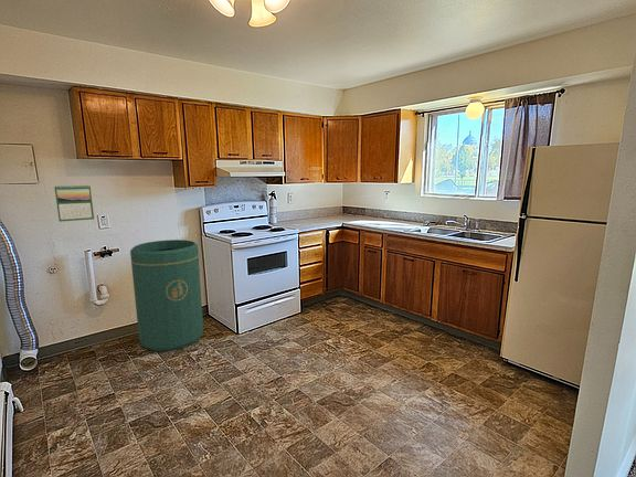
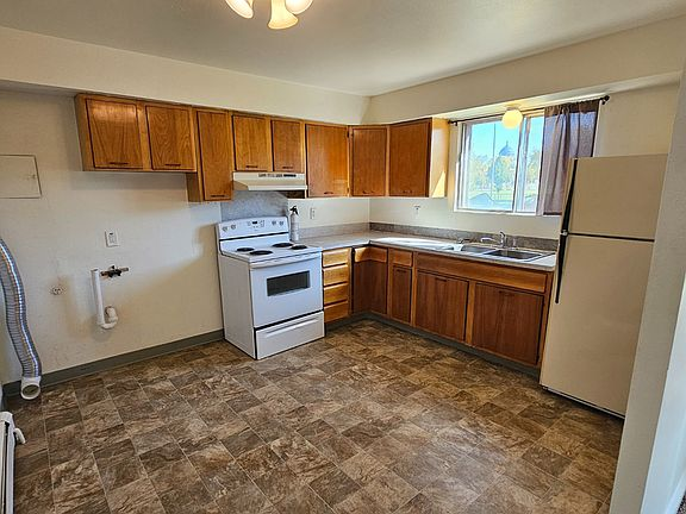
- trash can (169, 292)
- calendar (74, 202)
